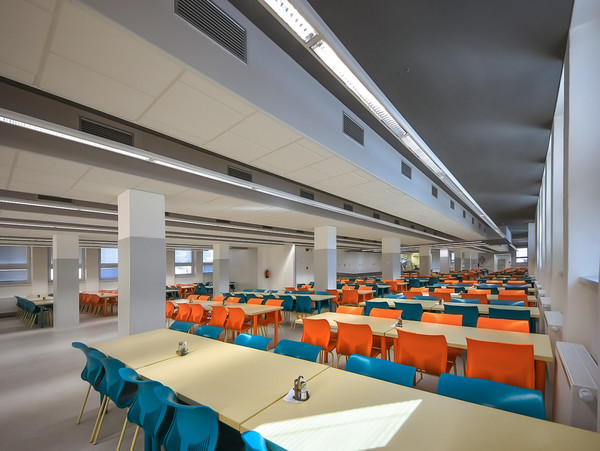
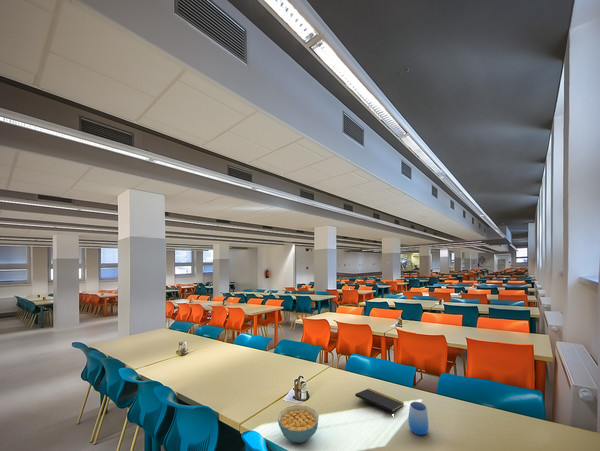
+ notepad (379, 399)
+ cereal bowl (298, 427)
+ cup (418, 418)
